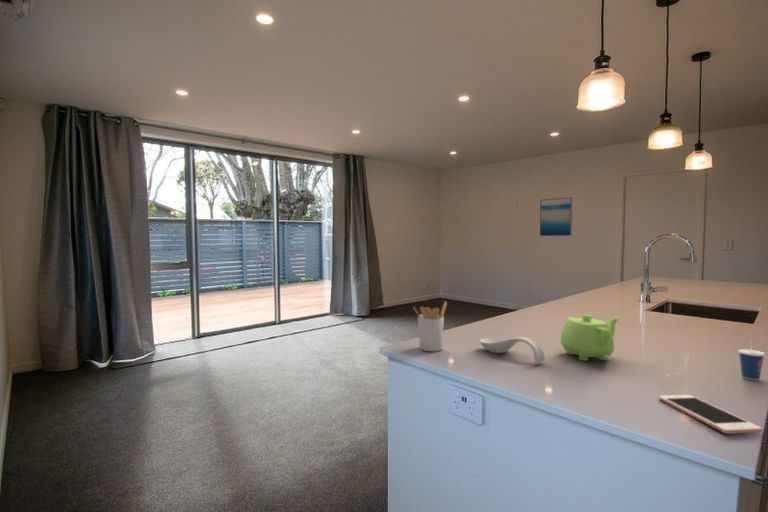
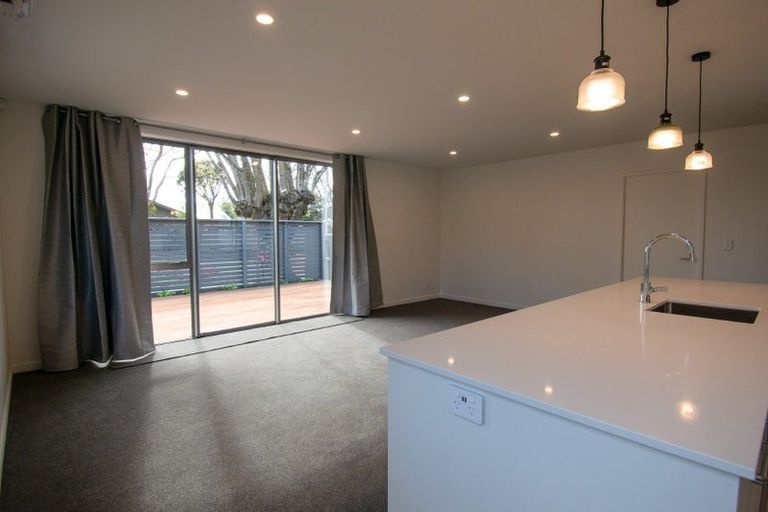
- teapot (593, 335)
- utensil holder (430, 326)
- wall art (555, 217)
- cup (751, 357)
- cell phone (705, 412)
- spoon rest (510, 344)
